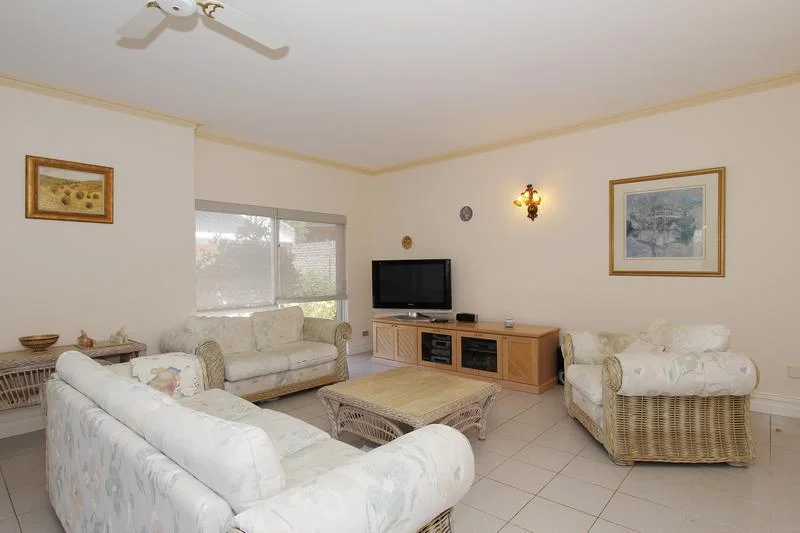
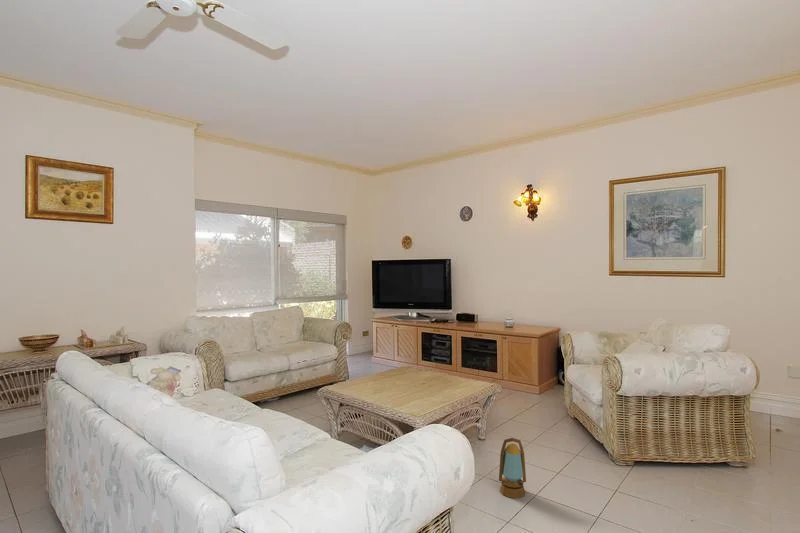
+ lantern (512, 464)
